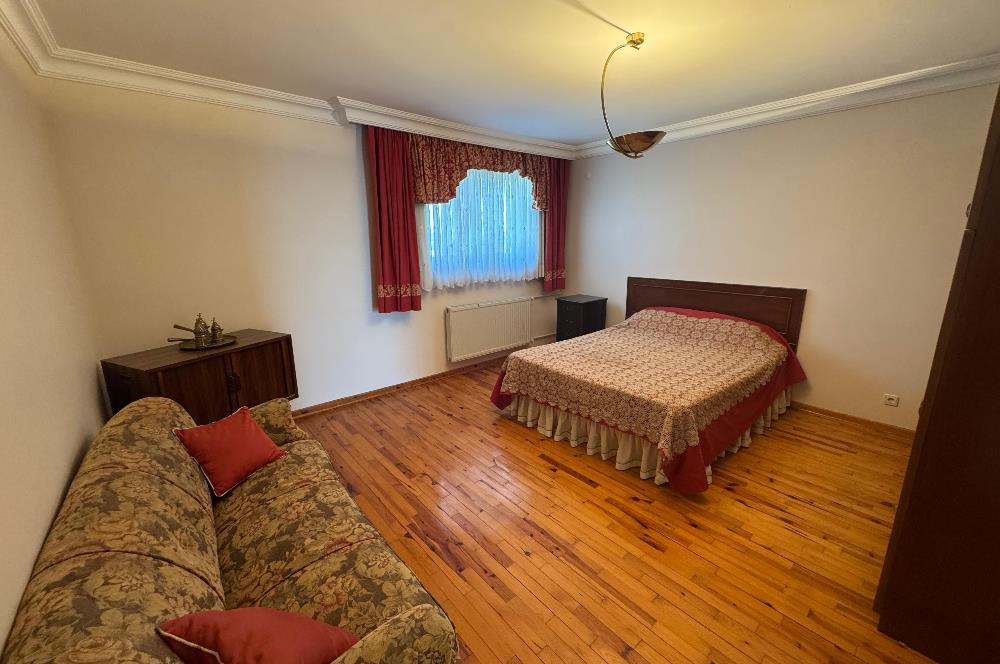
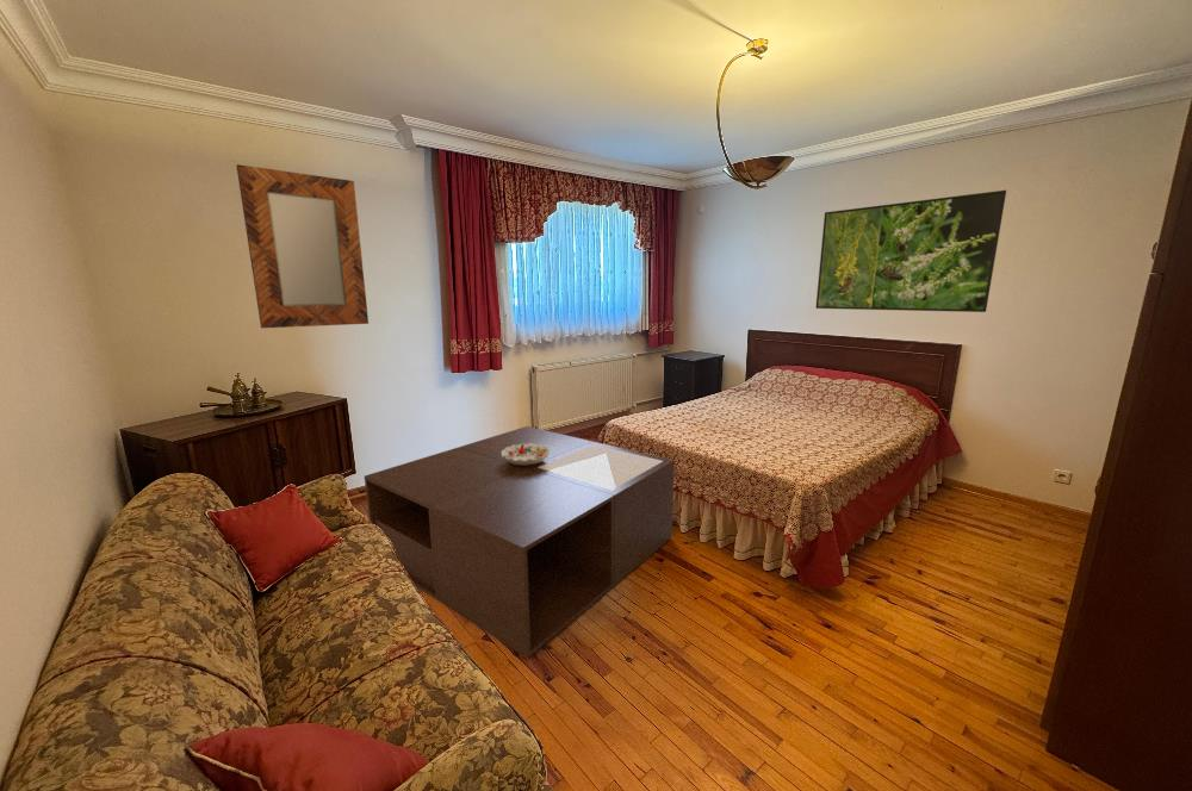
+ home mirror (309, 251)
+ decorative bowl (526, 456)
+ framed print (898, 257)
+ coffee table (527, 509)
